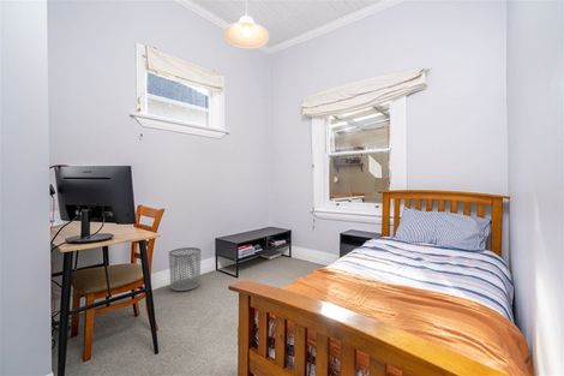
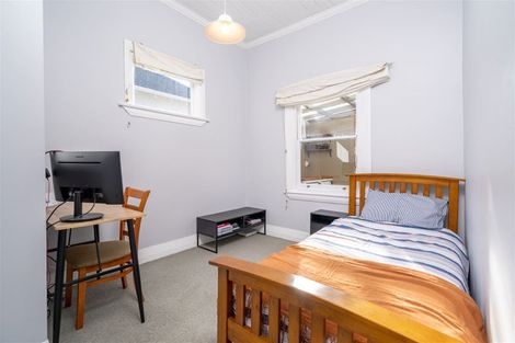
- waste bin (185, 268)
